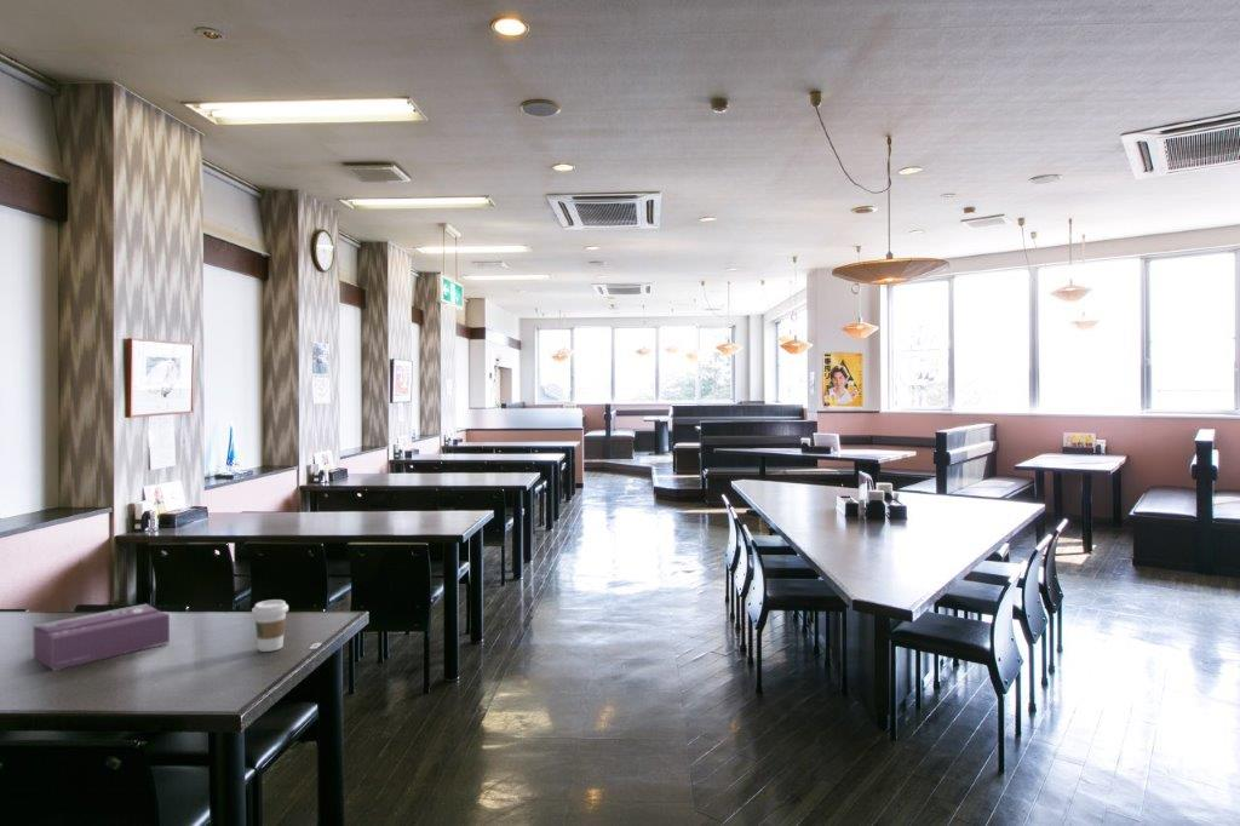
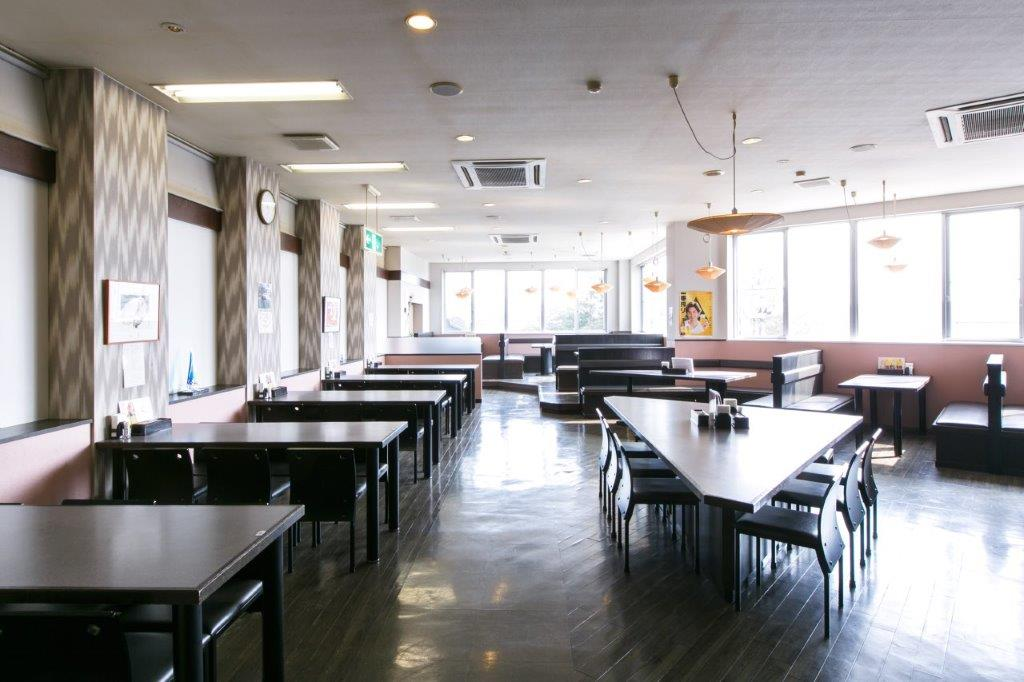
- tissue box (103, 633)
- coffee cup (270, 625)
